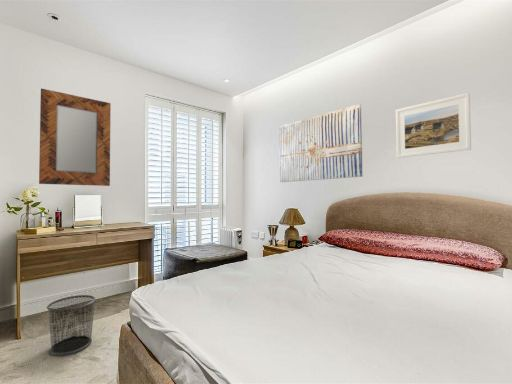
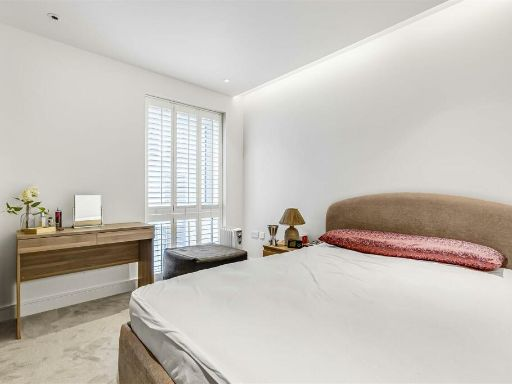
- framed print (430, 128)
- waste bin (71, 323)
- home mirror (77, 140)
- wall art (315, 148)
